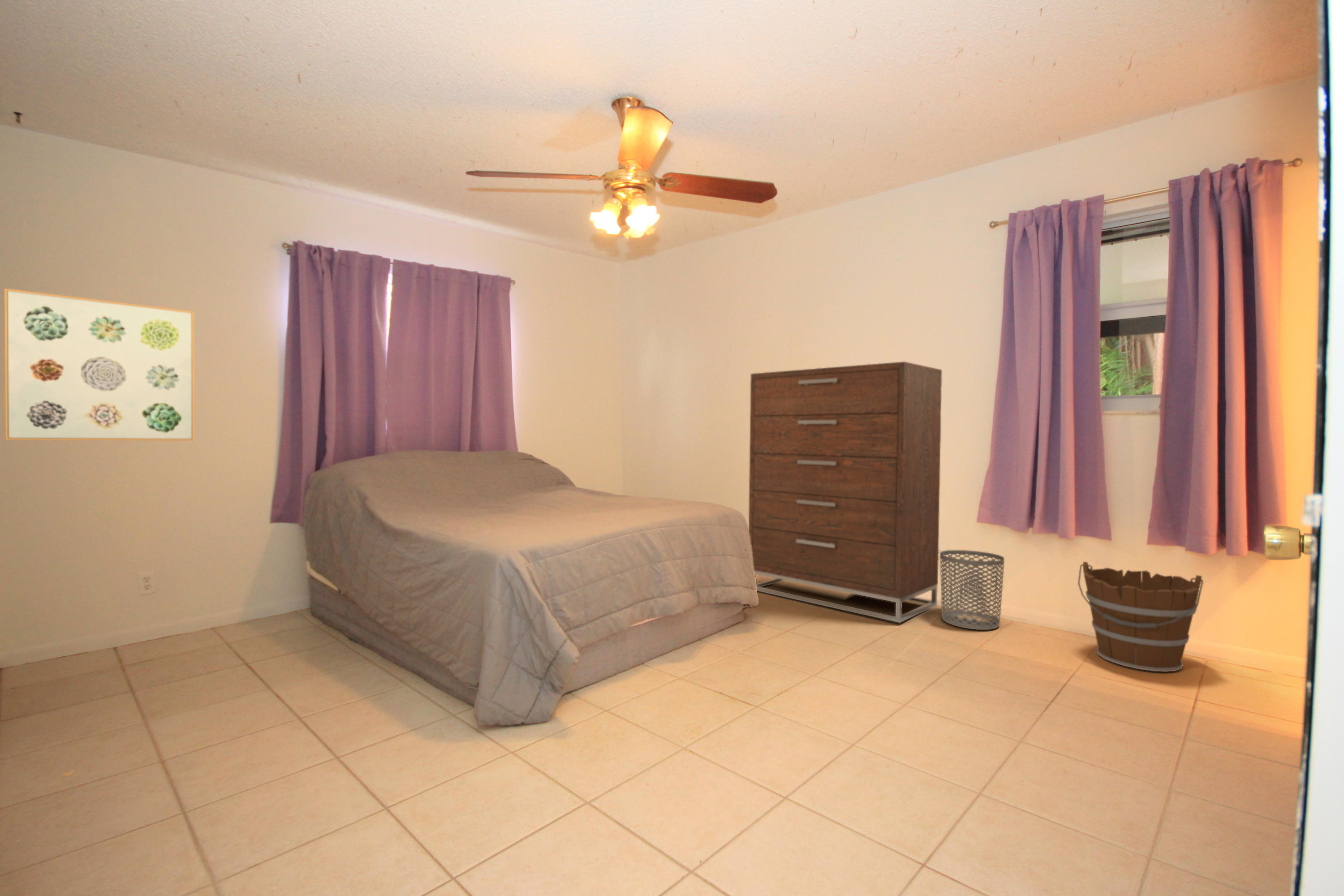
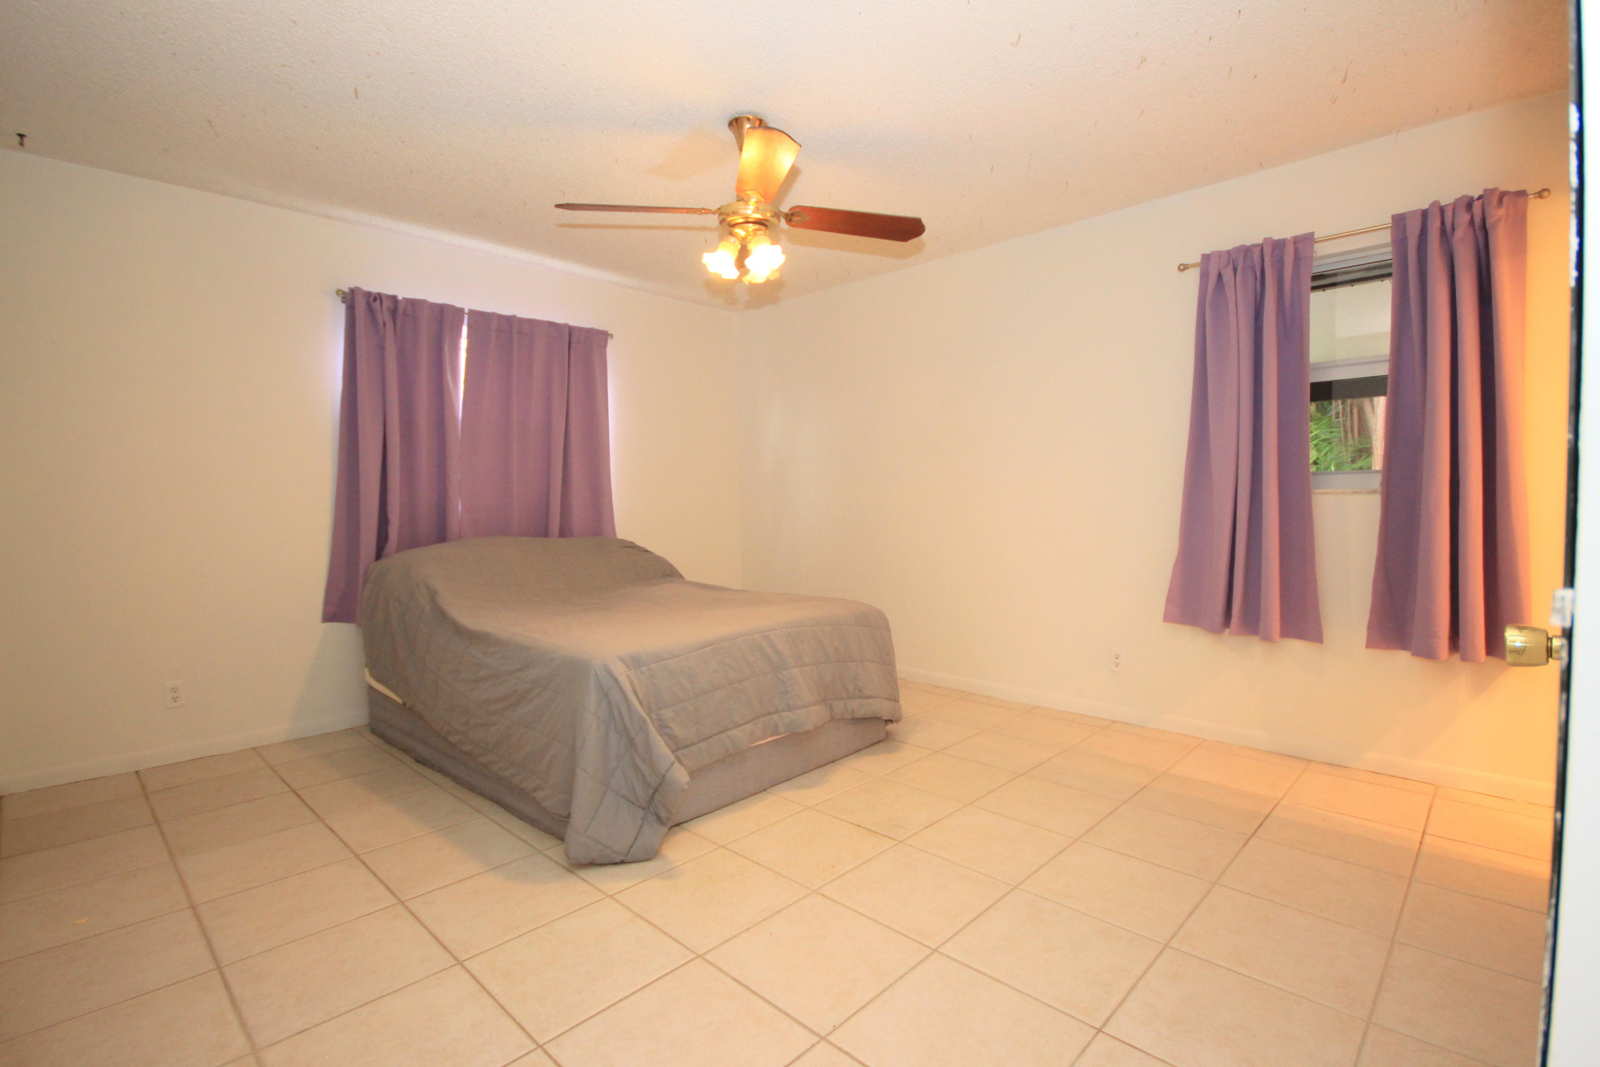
- wall art (107, 370)
- dresser (839, 485)
- waste bin (971, 589)
- bucket (1137, 613)
